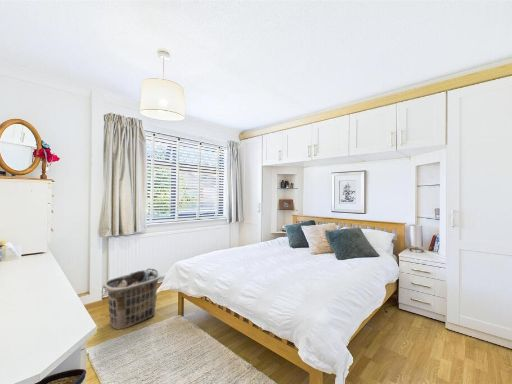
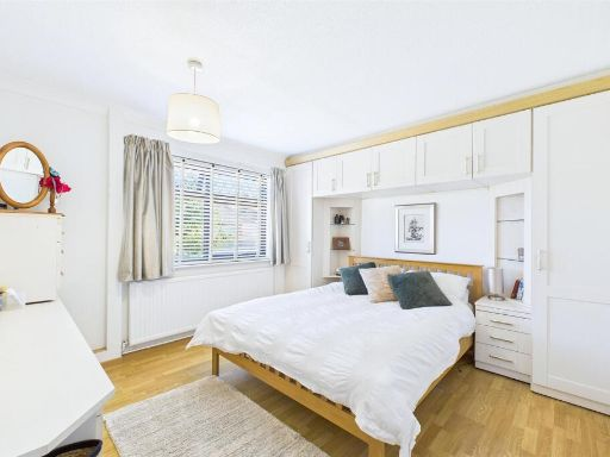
- clothes hamper (133, 295)
